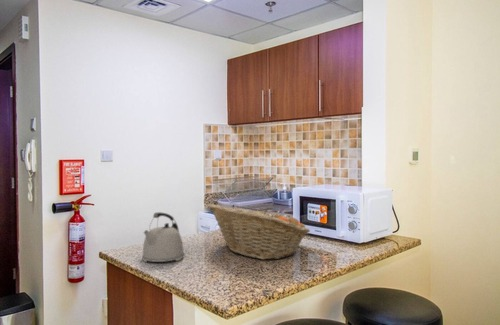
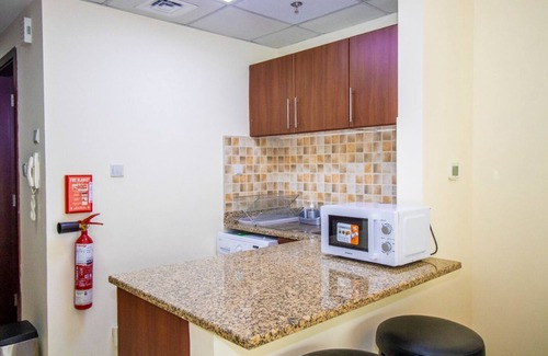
- kettle (162, 234)
- fruit basket (257, 226)
